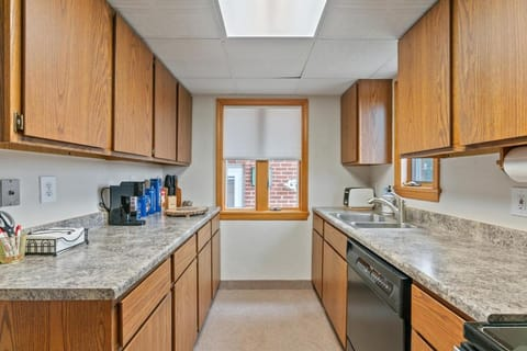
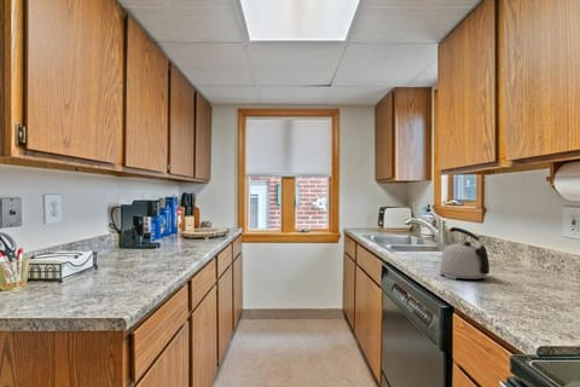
+ kettle (460, 252)
